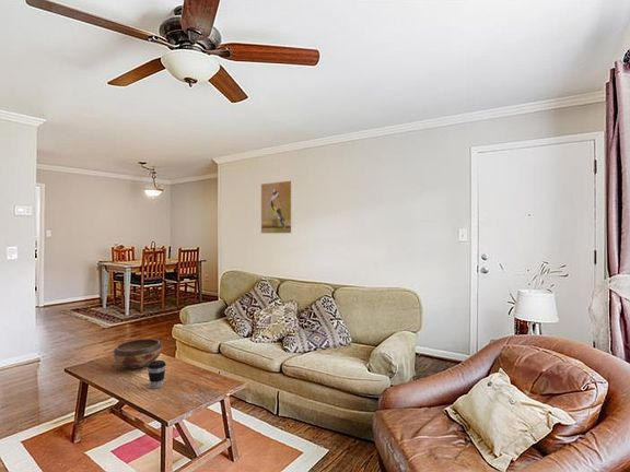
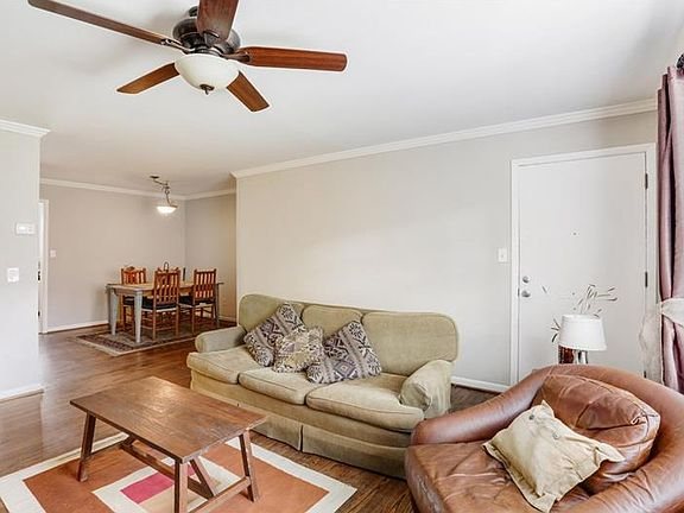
- coffee cup (156, 374)
- decorative bowl (138, 354)
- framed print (276, 208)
